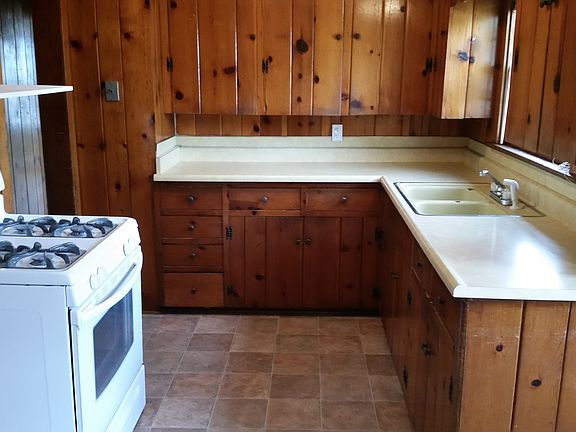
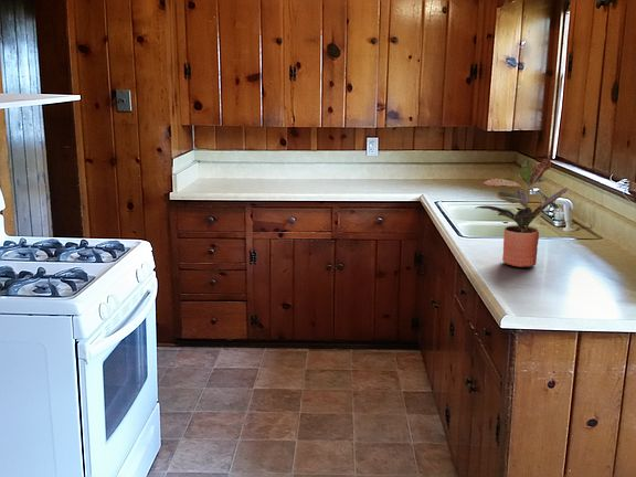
+ potted plant (522, 209)
